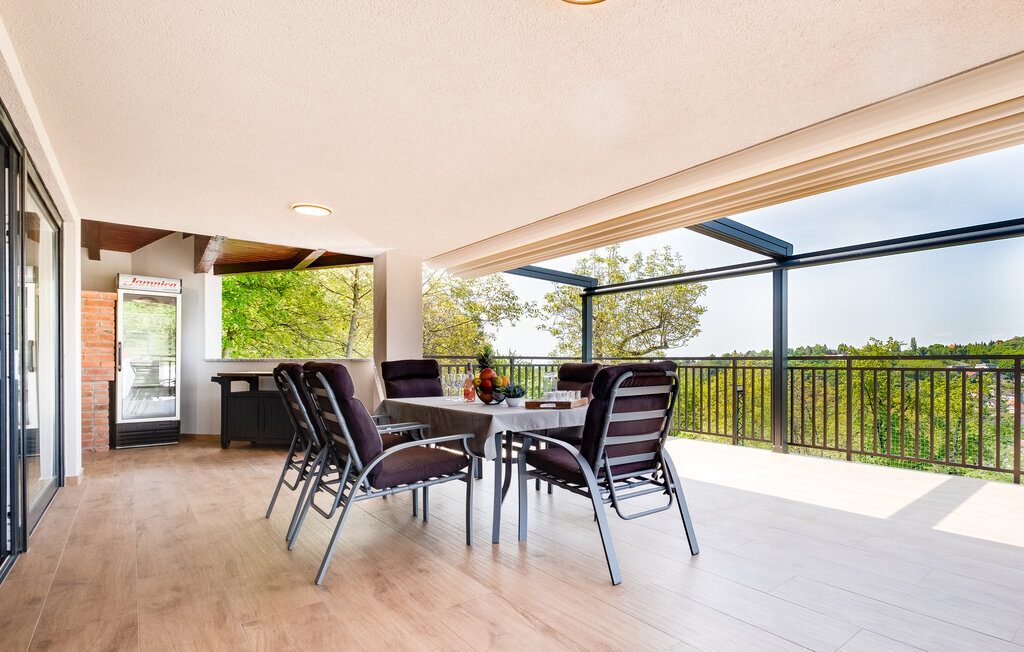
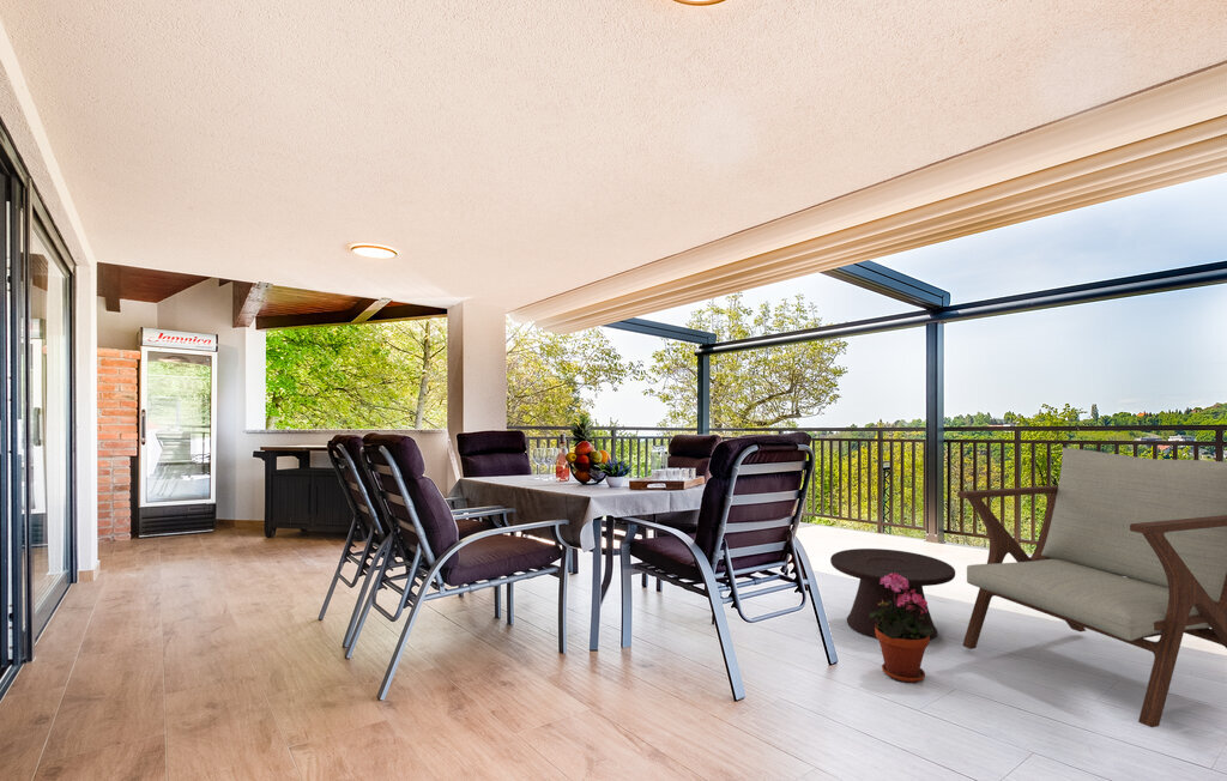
+ side table (890, 594)
+ lounge chair (1104, 563)
+ potted plant (901, 624)
